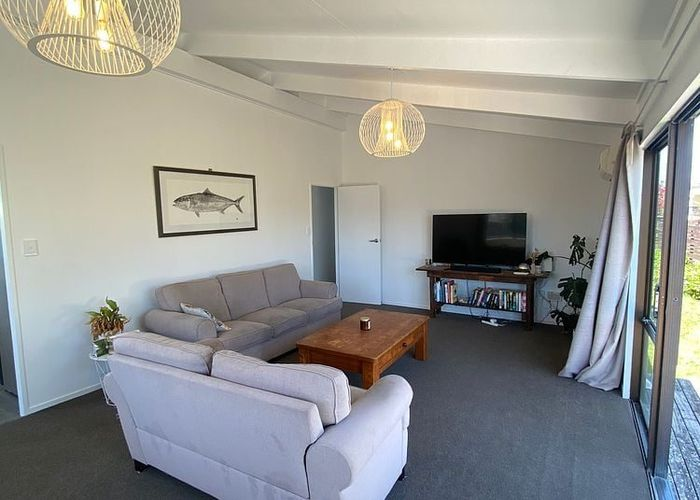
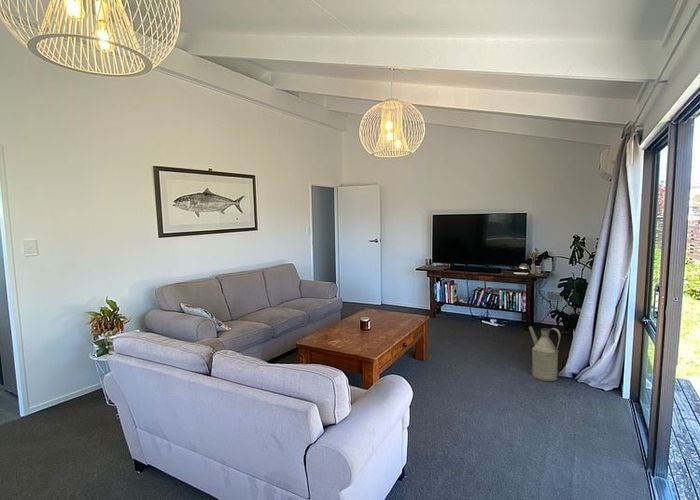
+ watering can (543, 351)
